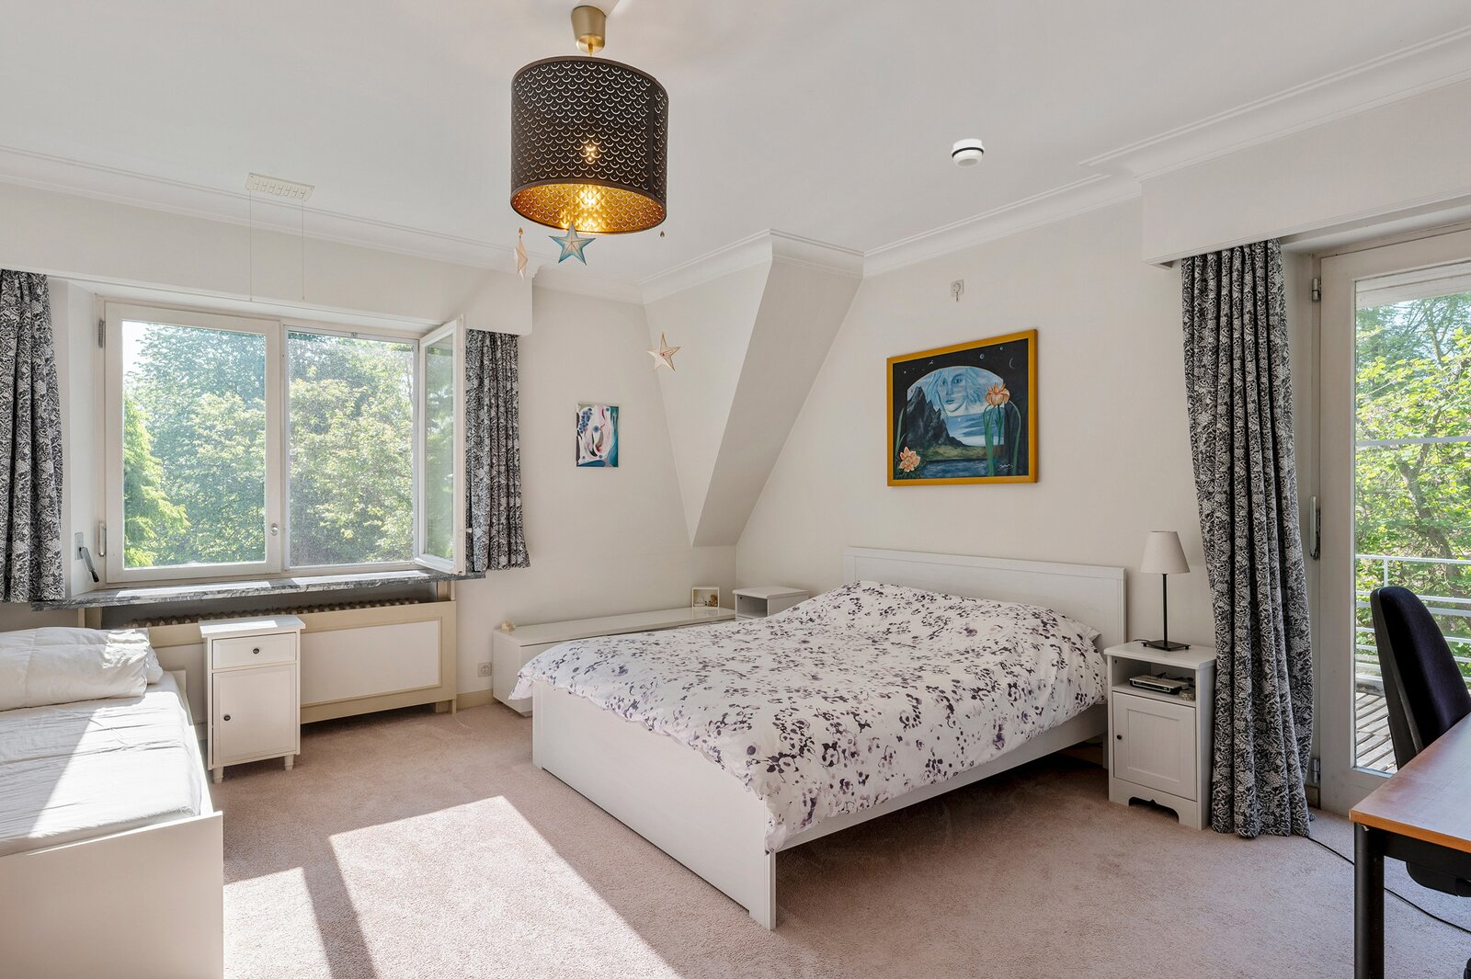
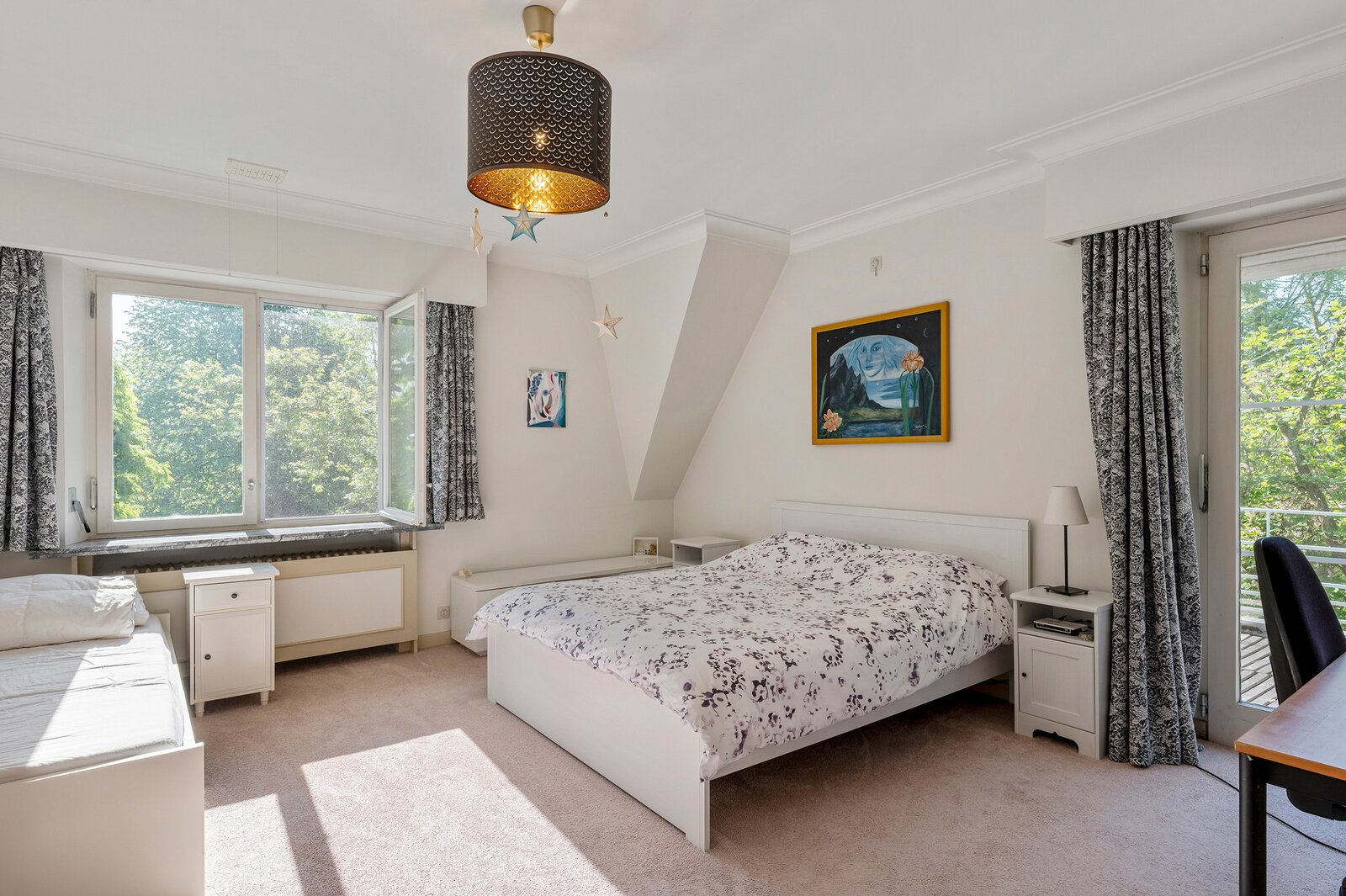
- smoke detector (967, 153)
